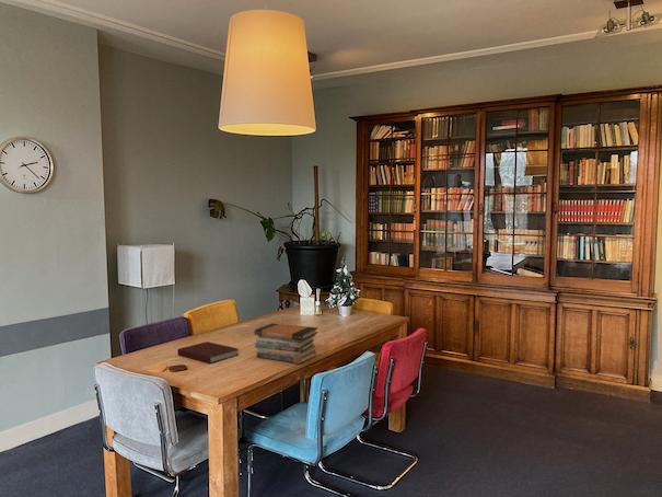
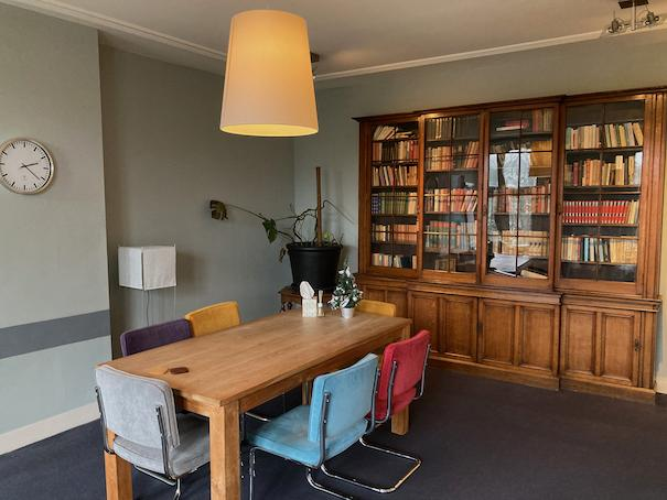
- book stack (286, 342)
- notebook (208, 351)
